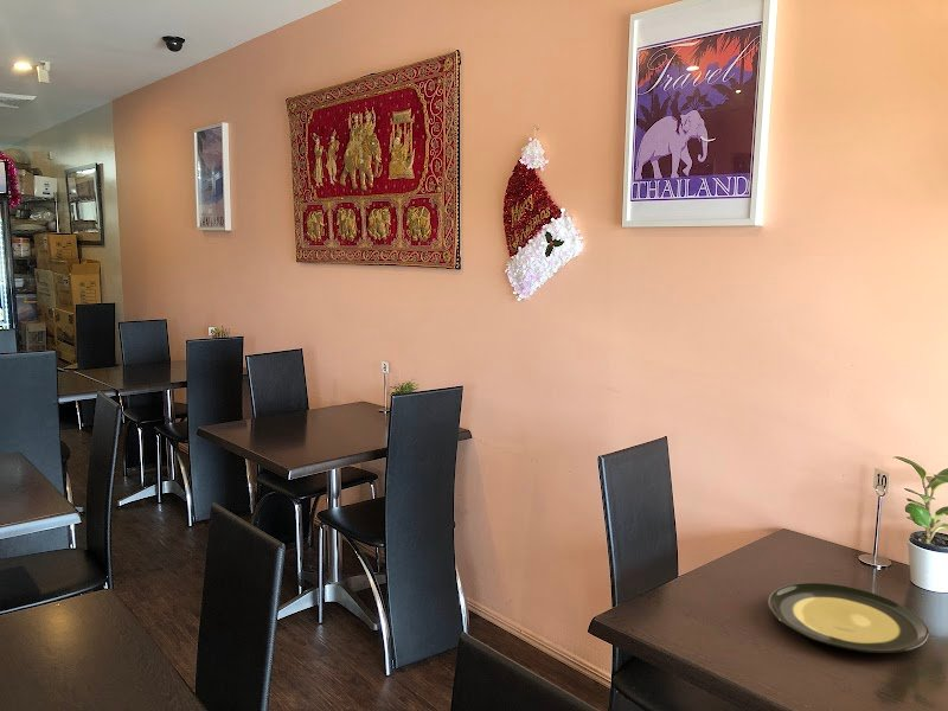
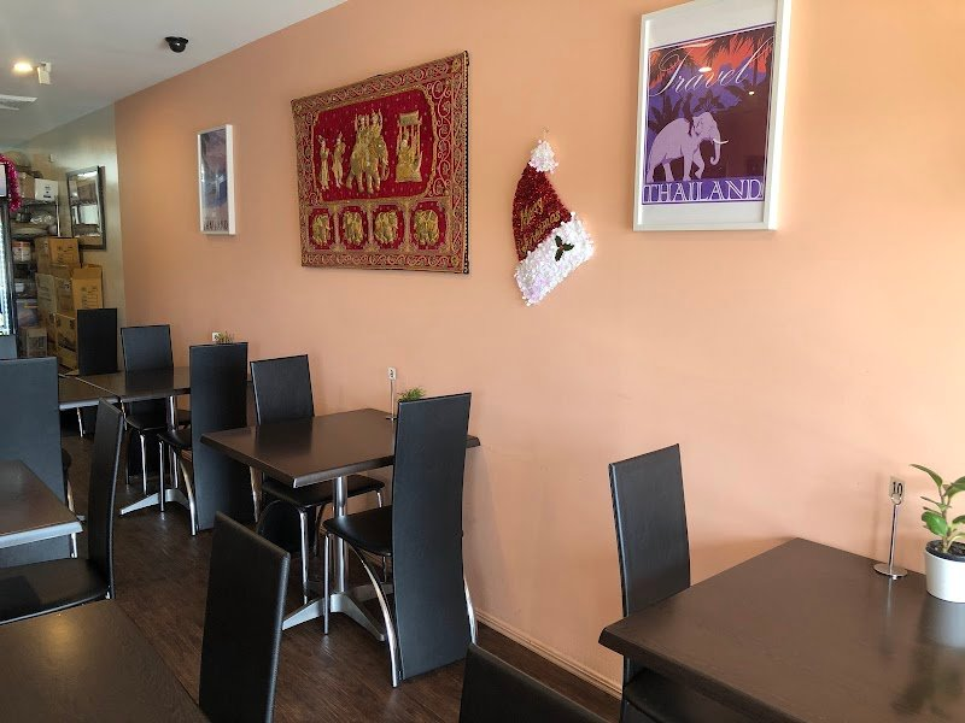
- plate (844, 619)
